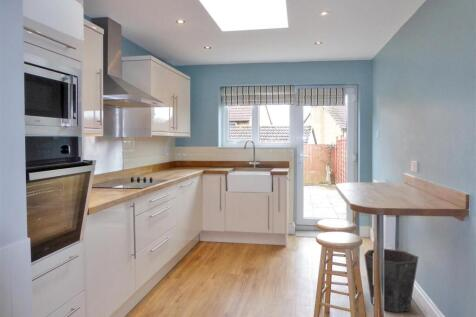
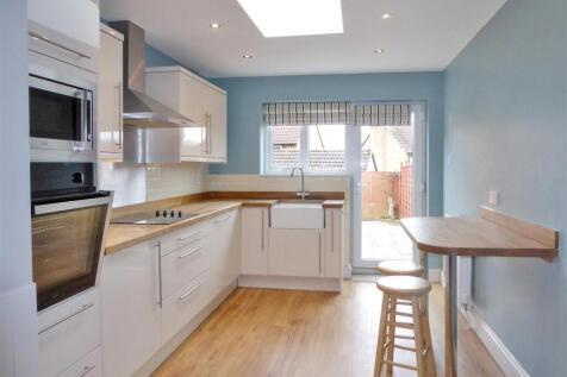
- waste bin (390, 279)
